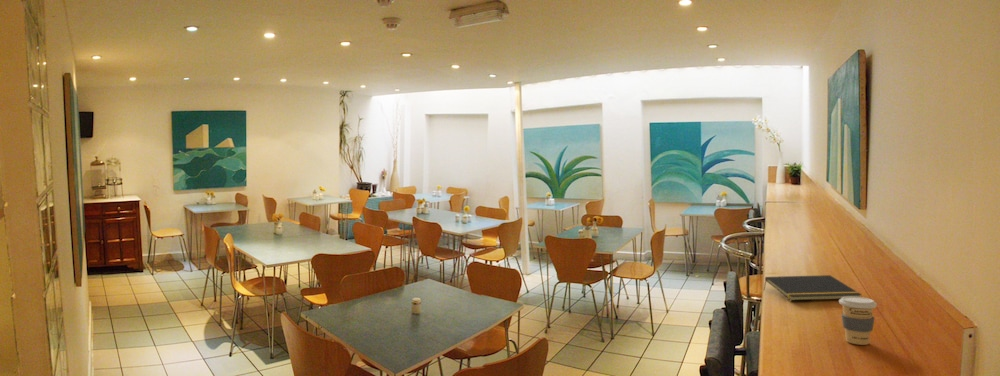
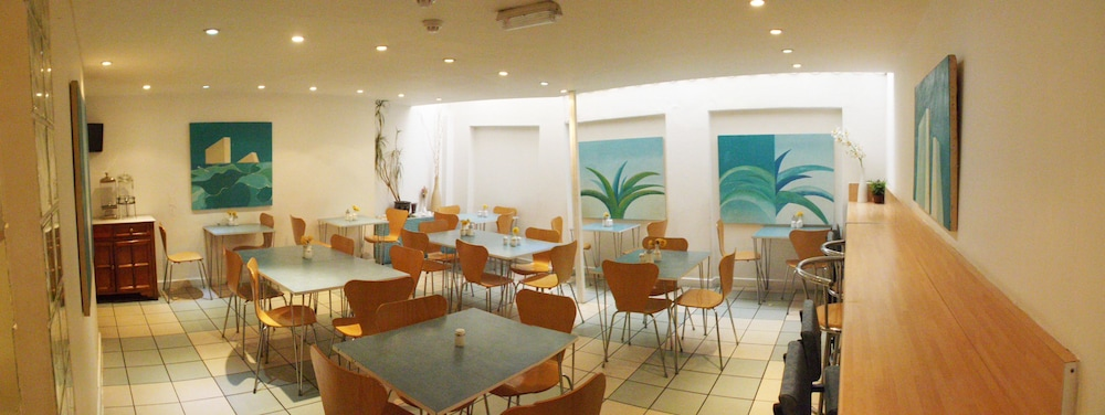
- notepad (811, 287)
- coffee cup (857, 320)
